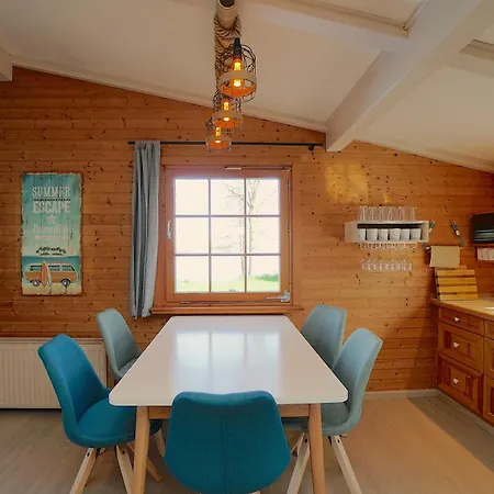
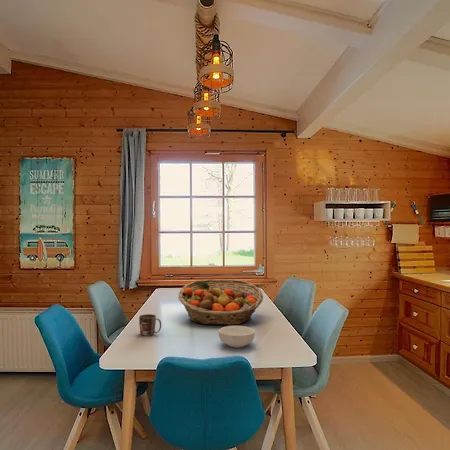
+ cereal bowl (236, 337)
+ mug (150, 325)
+ fruit basket (220, 300)
